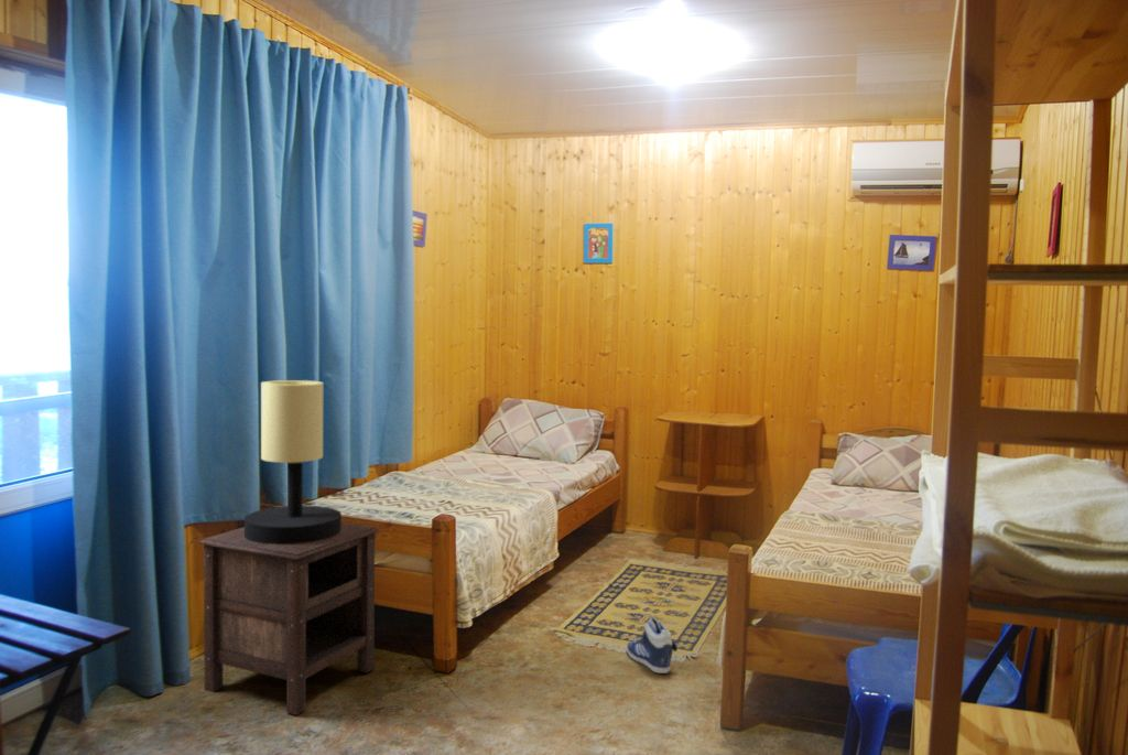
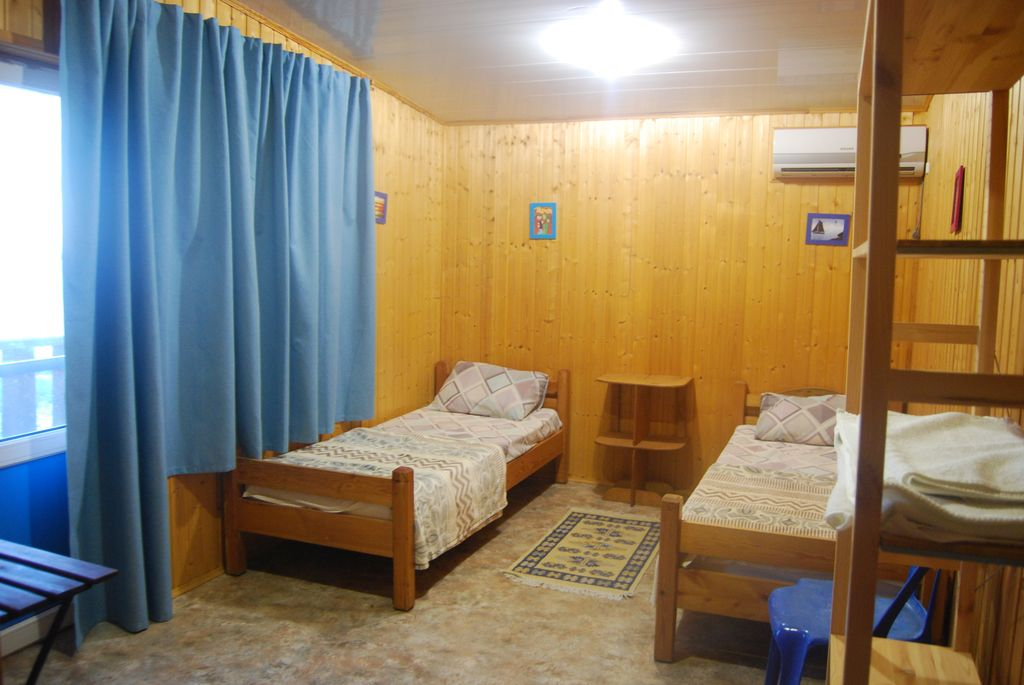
- sneaker (650, 637)
- nightstand (292, 606)
- table lamp (293, 456)
